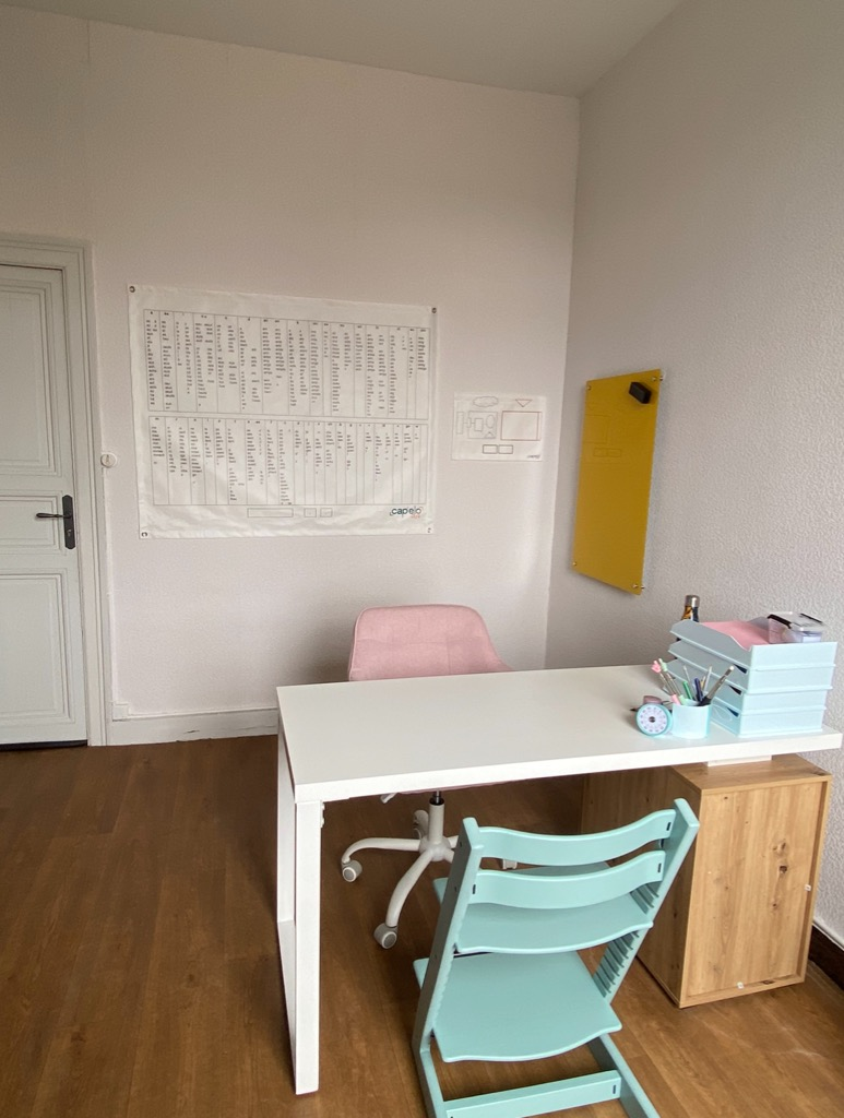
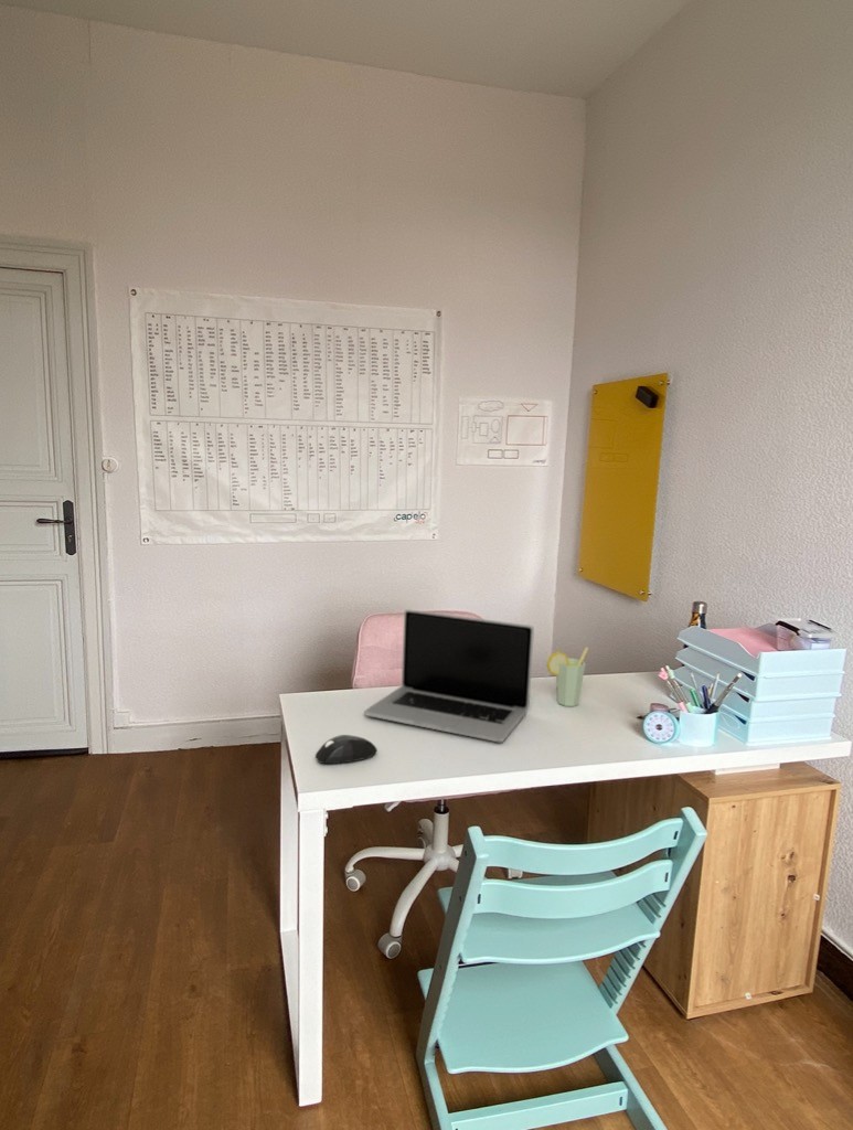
+ mouse (346, 747)
+ cup (566, 675)
+ laptop (449, 671)
